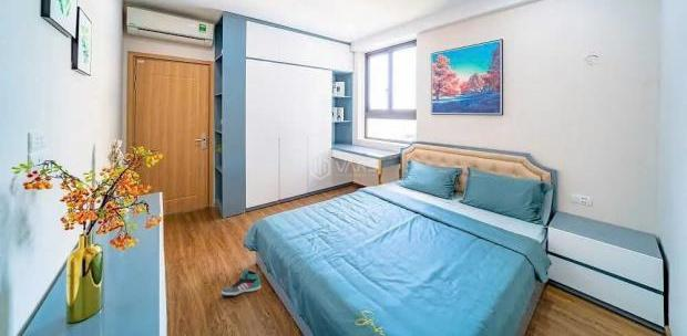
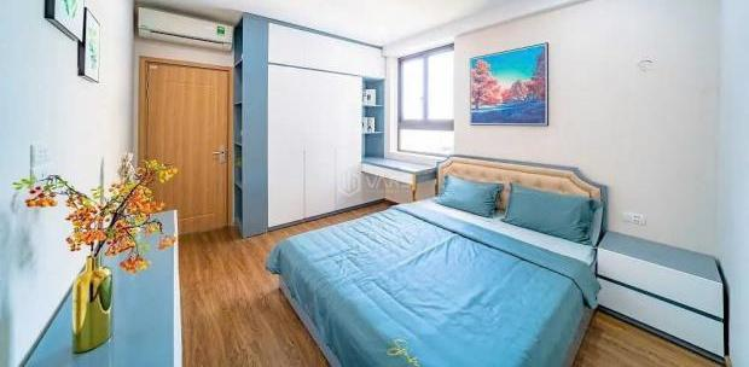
- sneaker (242, 280)
